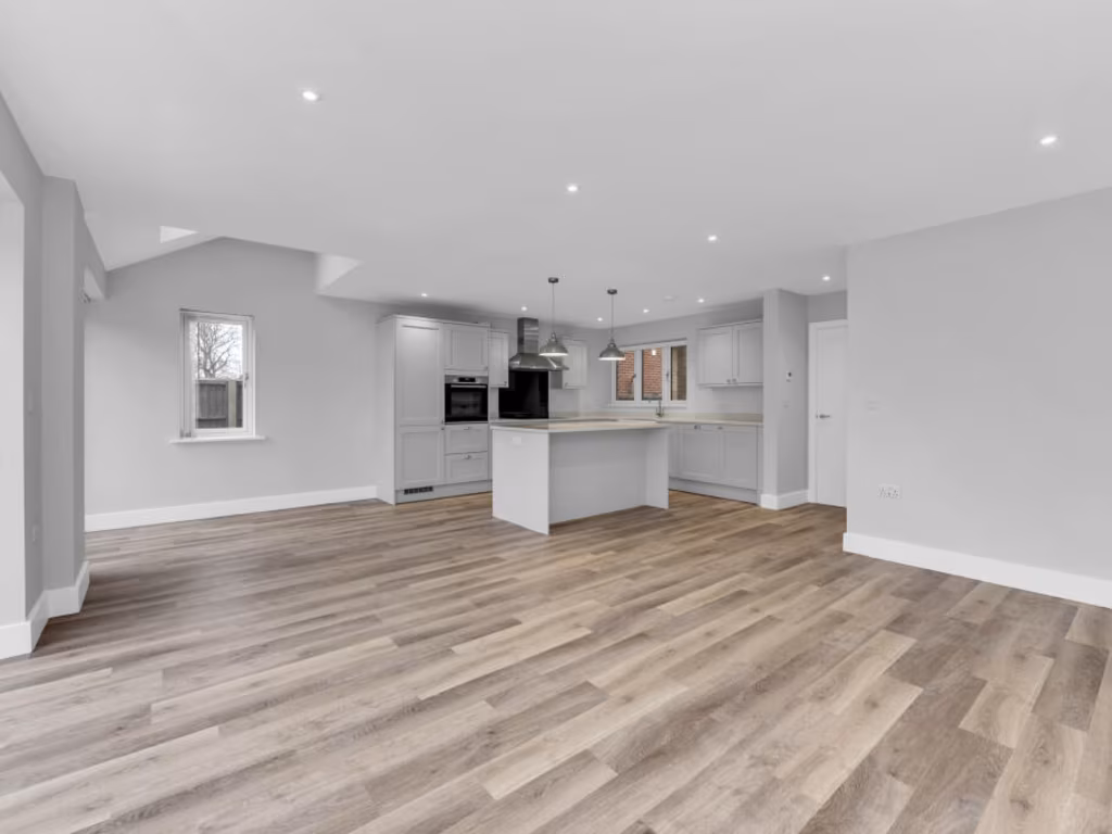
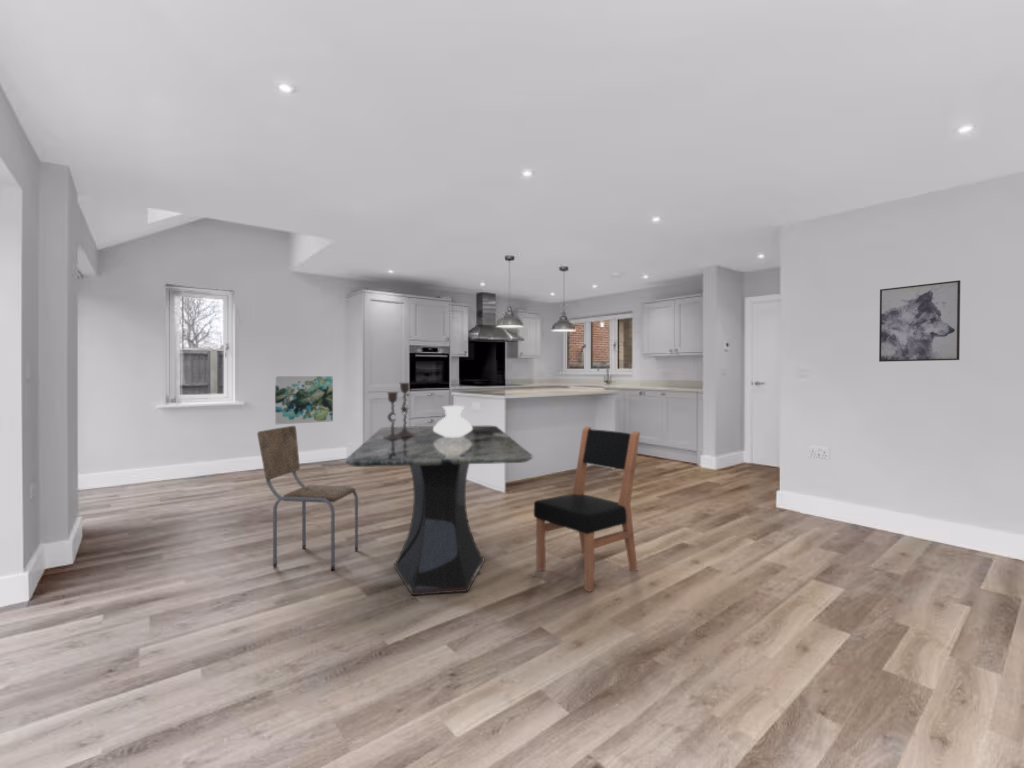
+ wall art (917, 323)
+ dining chair (586, 500)
+ wall art (304, 399)
+ vase (453, 420)
+ candlestick (400, 408)
+ dining chair (310, 493)
+ dining table (440, 501)
